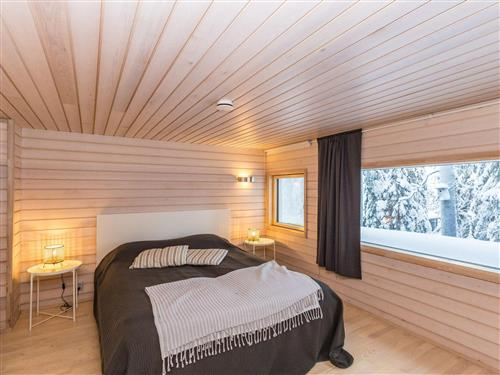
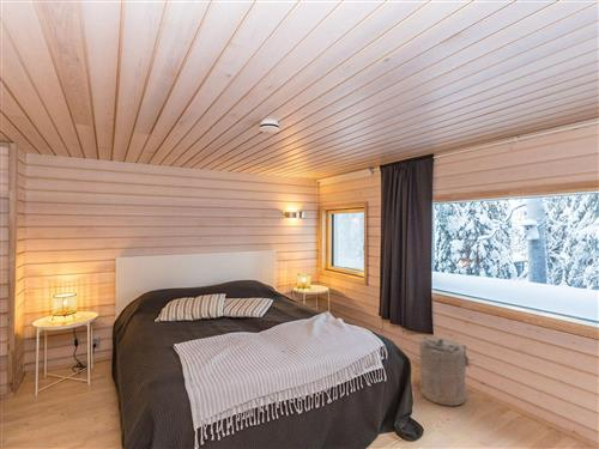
+ laundry hamper (441, 365)
